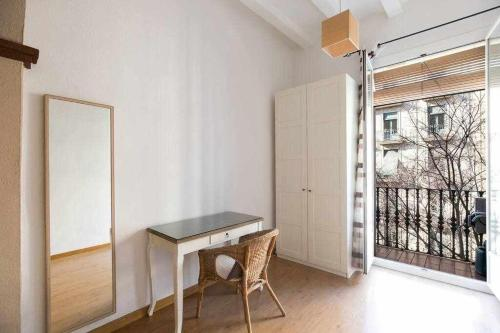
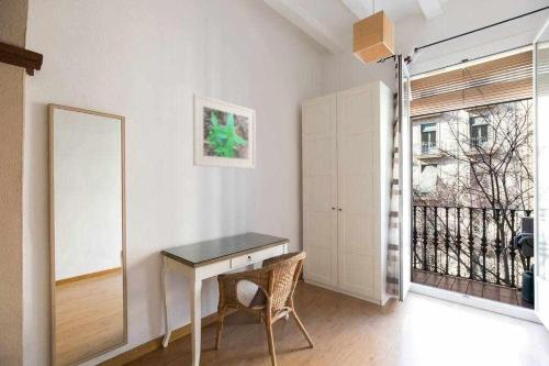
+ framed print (227, 134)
